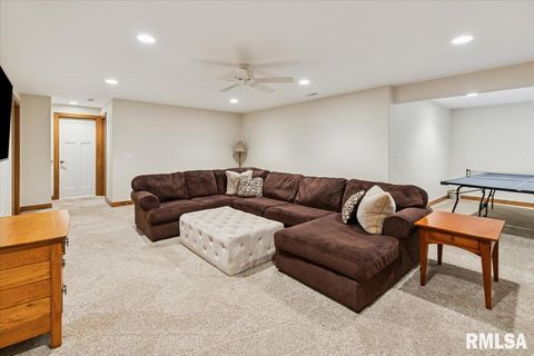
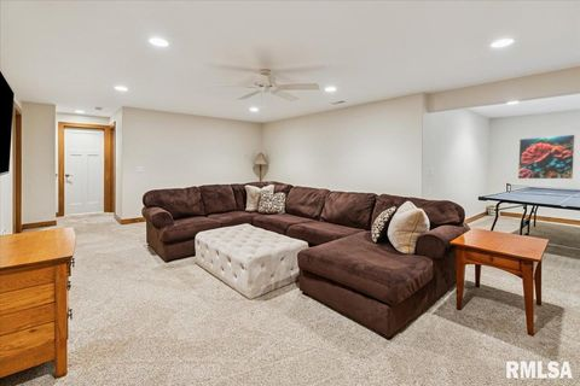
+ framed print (545, 157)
